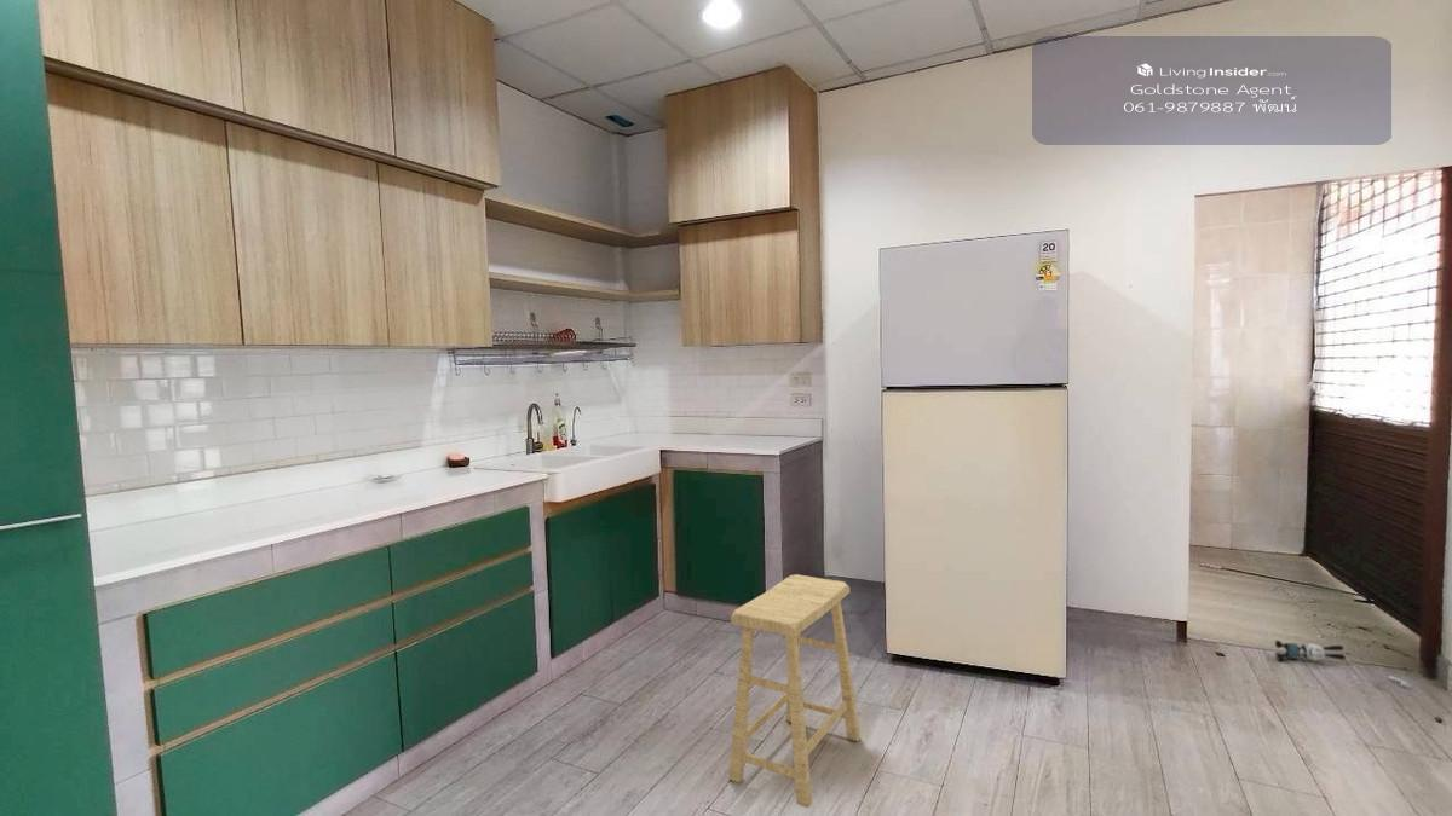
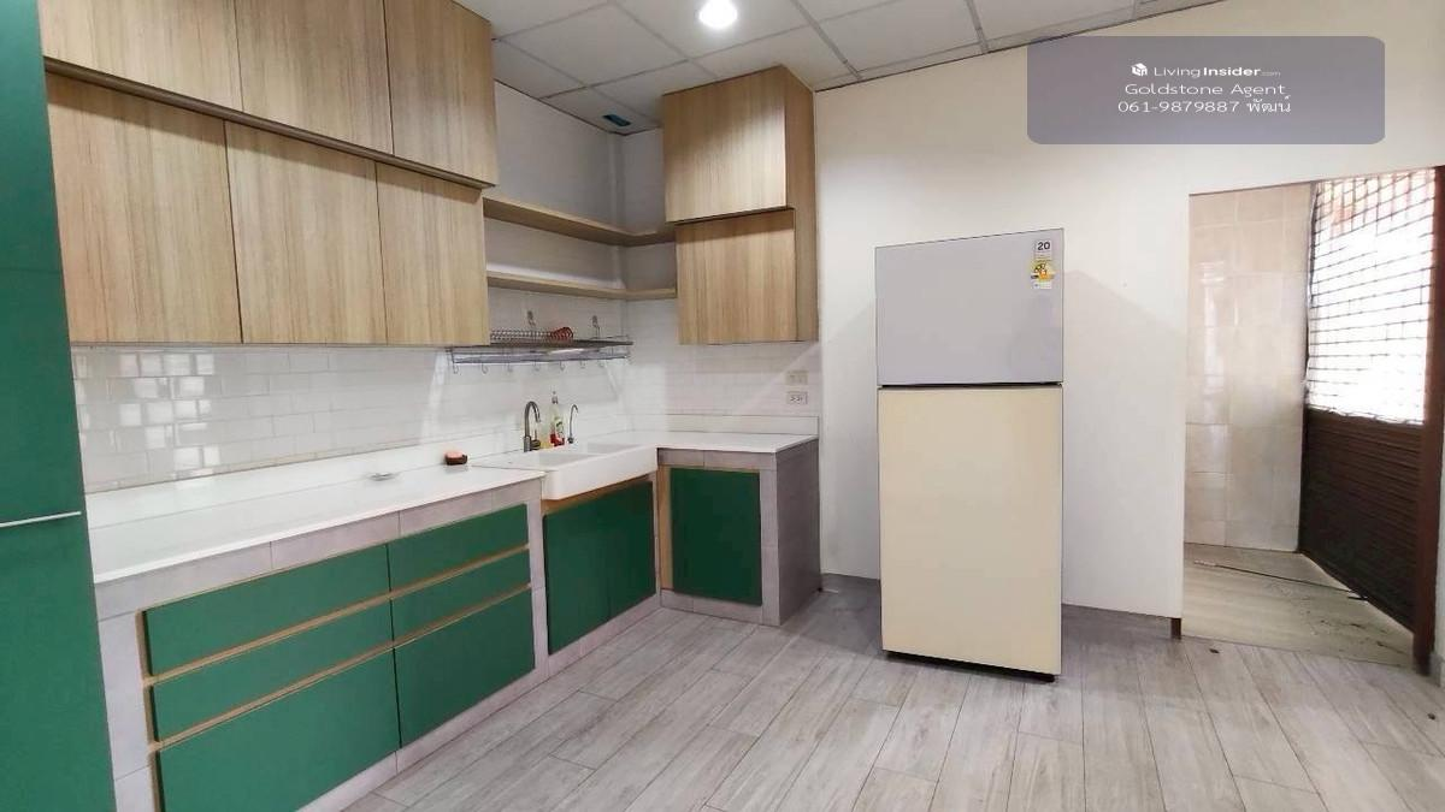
- stool (795, 677)
- toy figurine (1337, 658)
